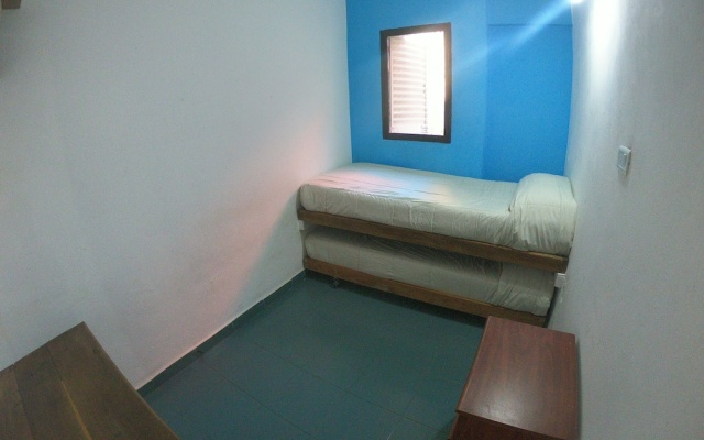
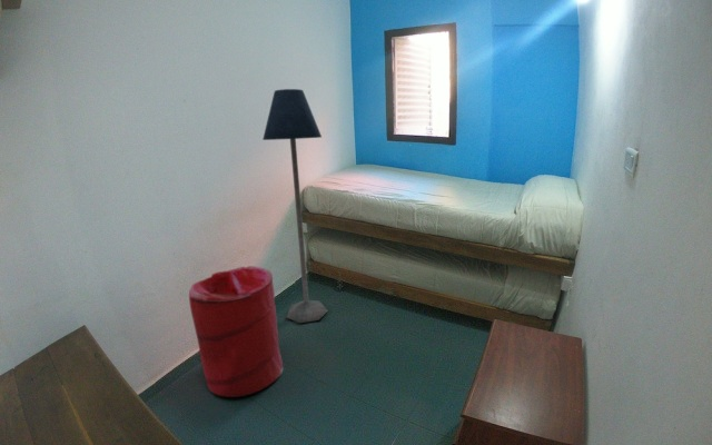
+ laundry hamper (237, 325)
+ floor lamp (298, 209)
